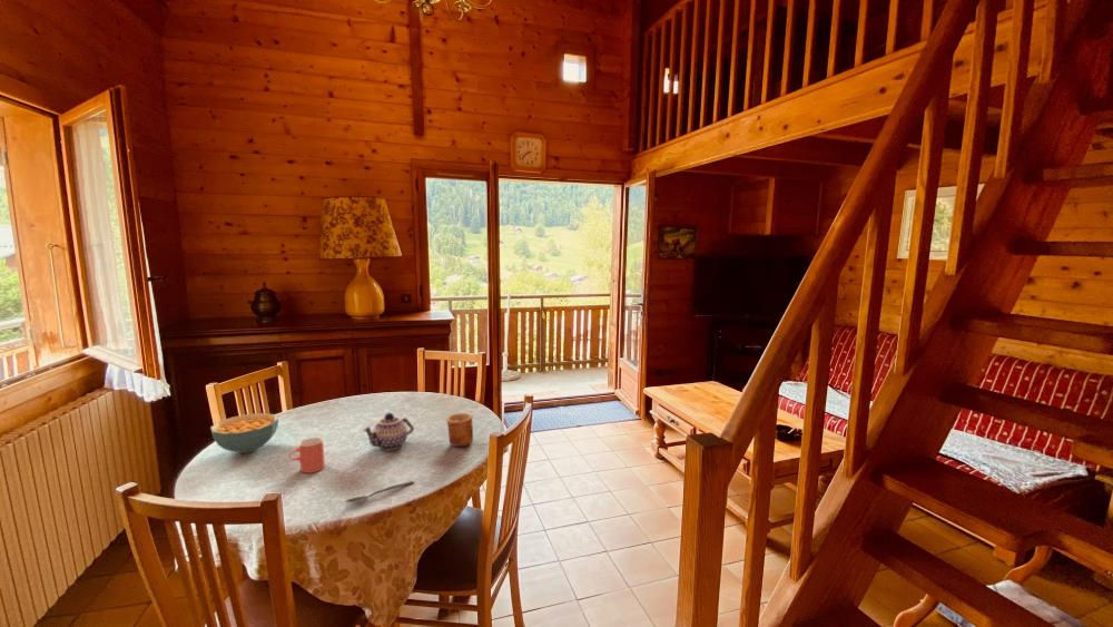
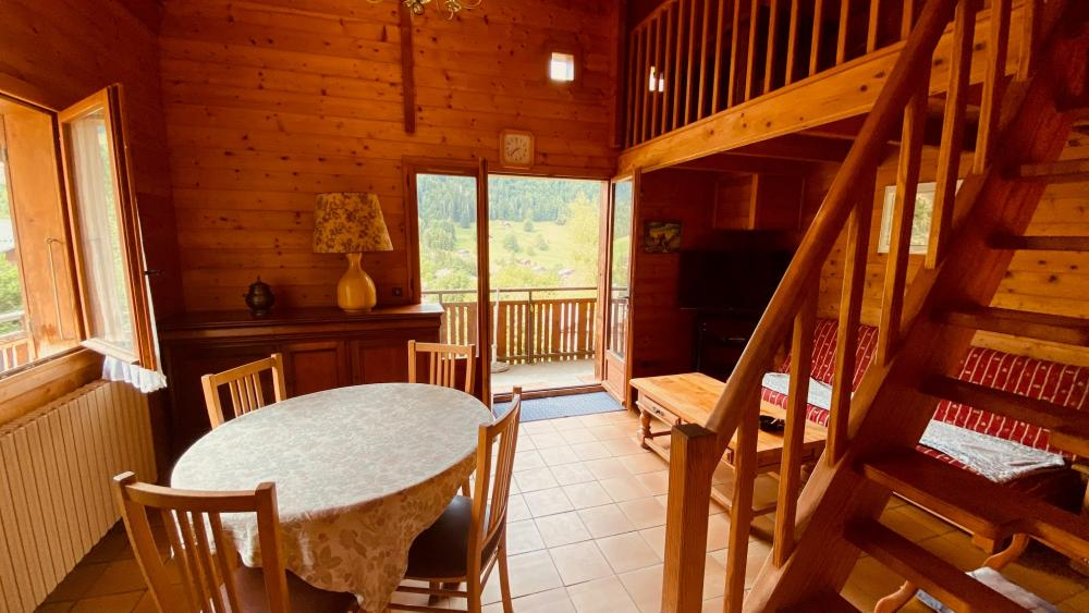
- teapot (388, 430)
- cup (460, 430)
- cereal bowl (246, 435)
- spoon (381, 491)
- cup (306, 455)
